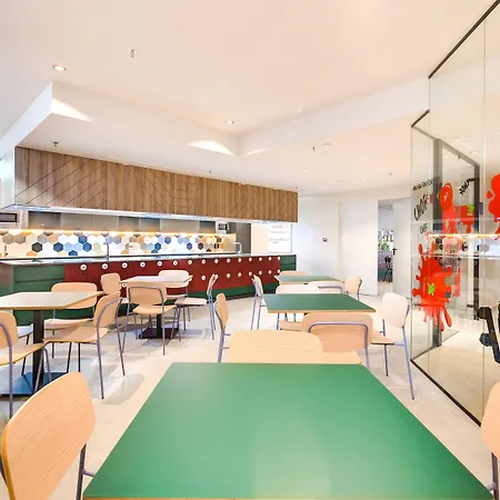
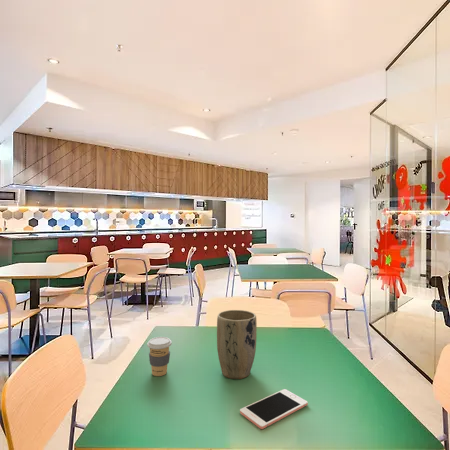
+ coffee cup (159, 356)
+ plant pot (236, 343)
+ cell phone (274, 407)
